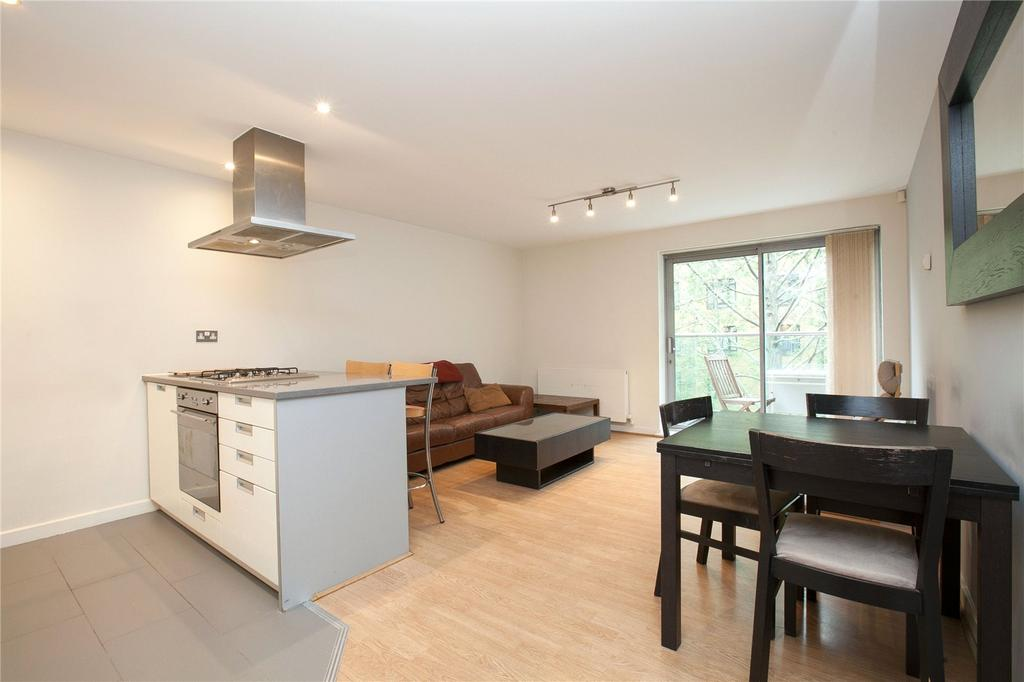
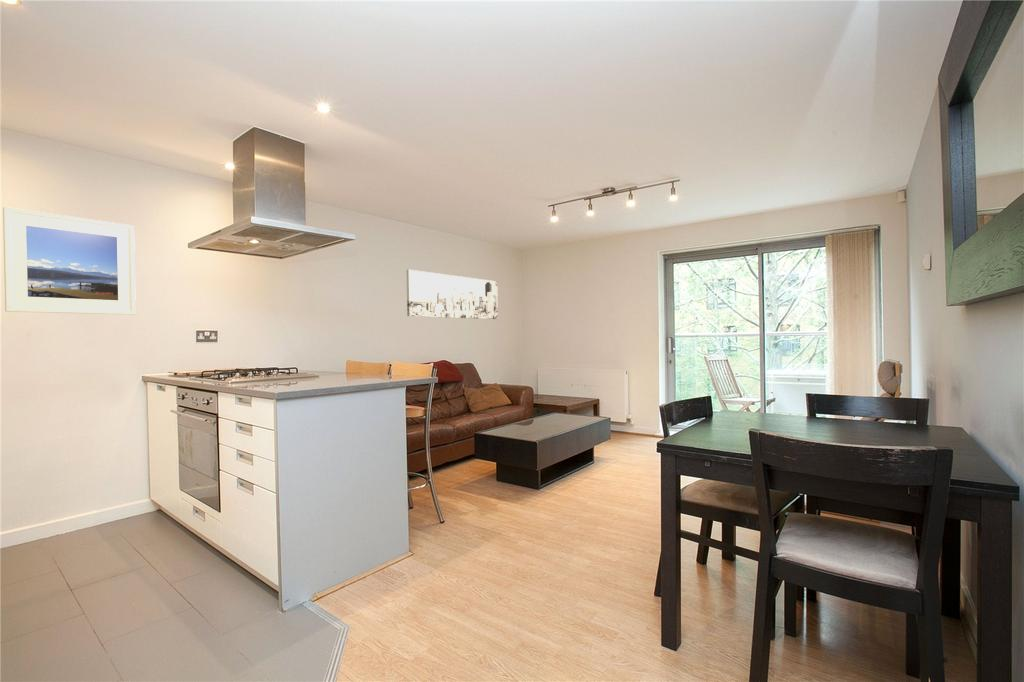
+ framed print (74, 265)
+ wall art (456, 297)
